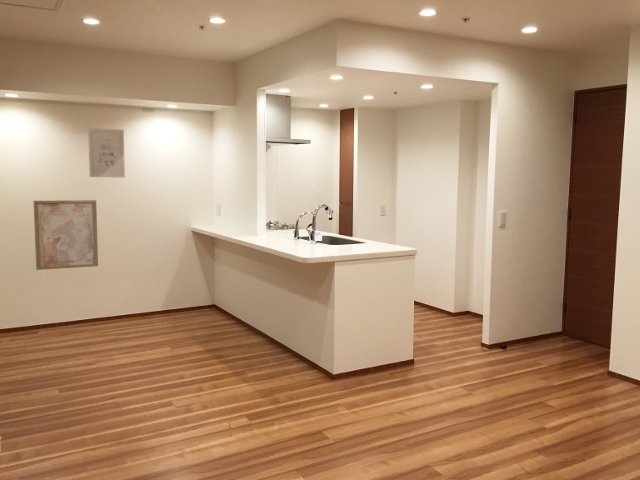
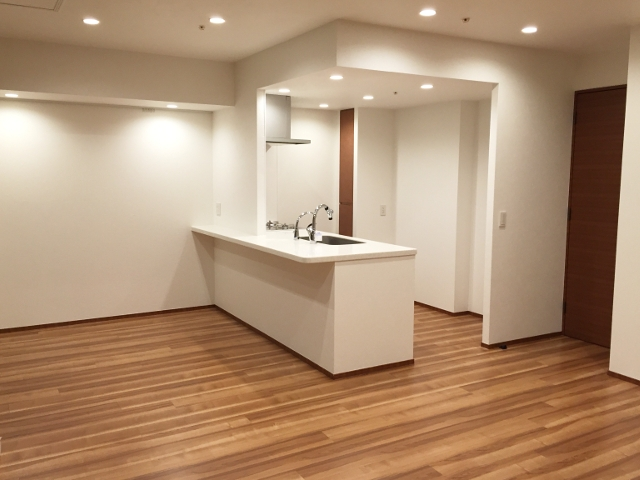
- wall art (66, 234)
- wall art (106, 153)
